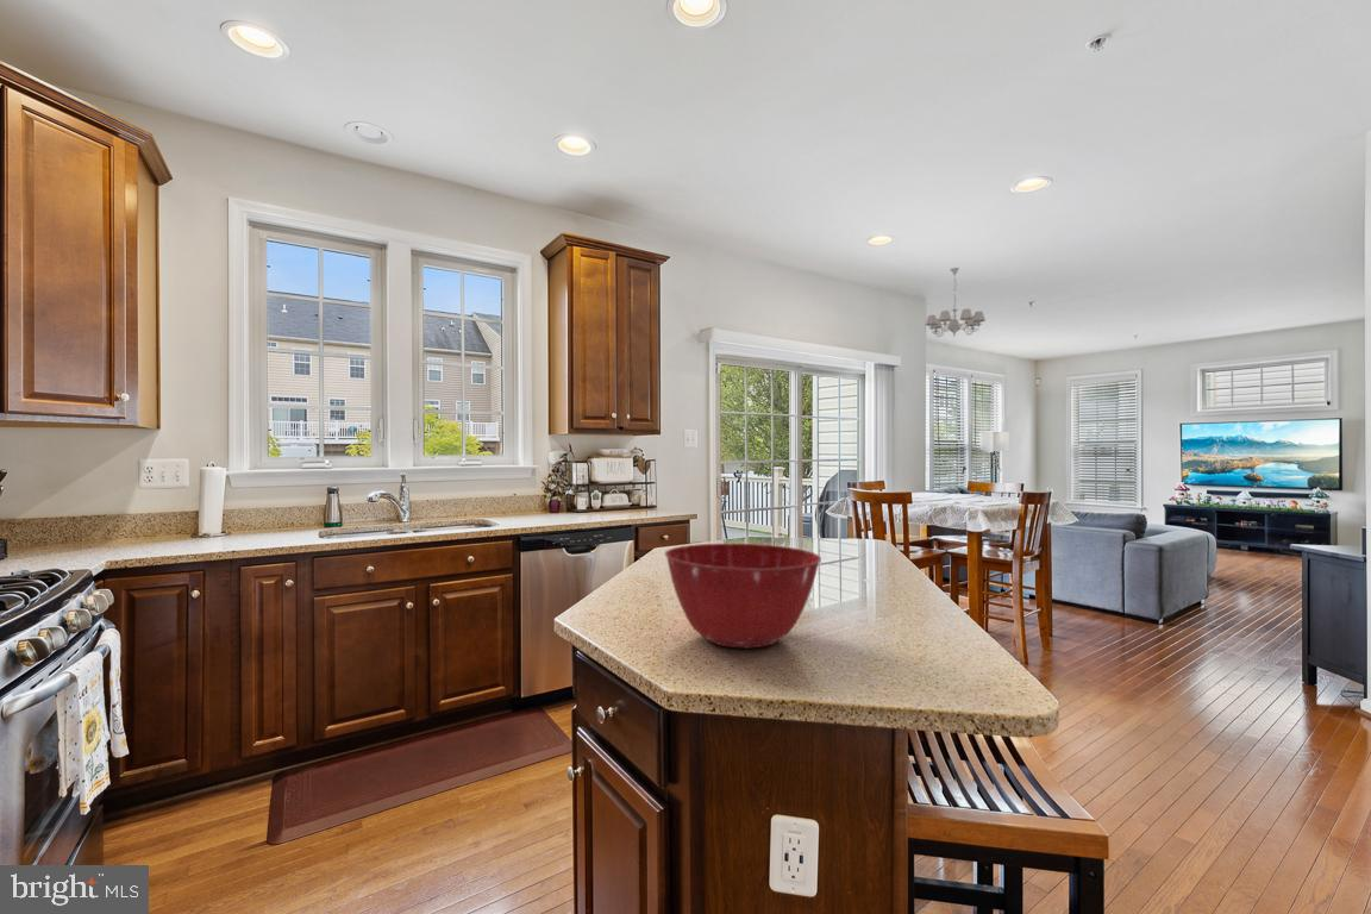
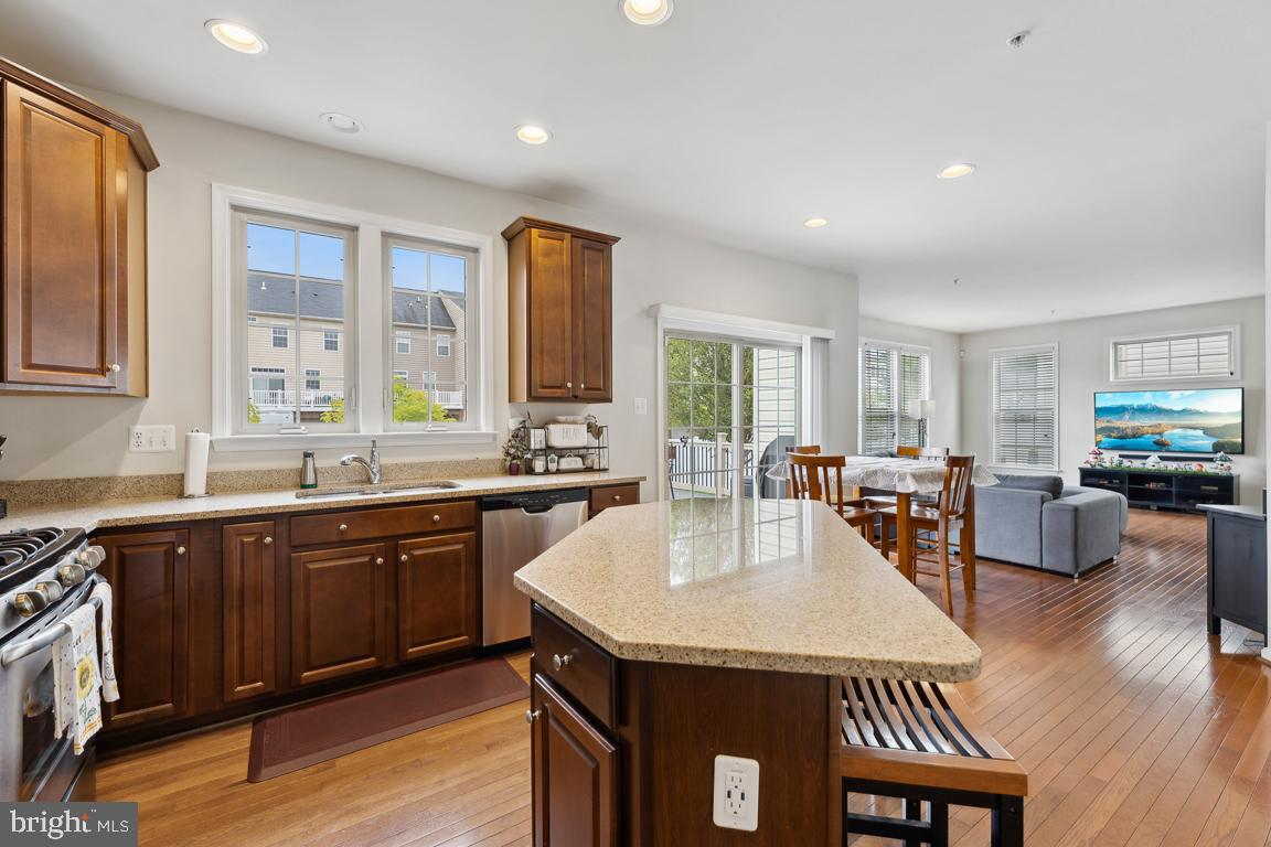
- chandelier (954, 301)
- mixing bowl (741, 594)
